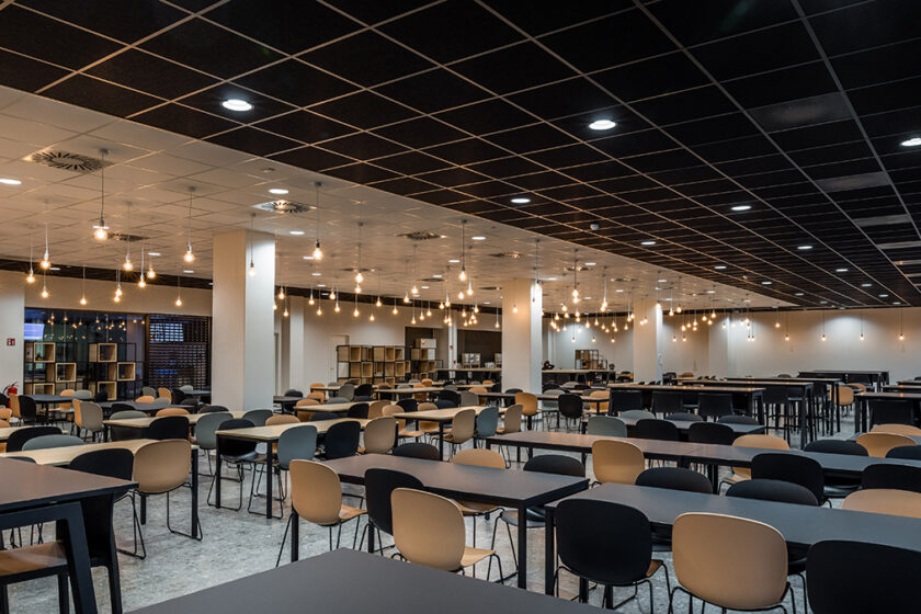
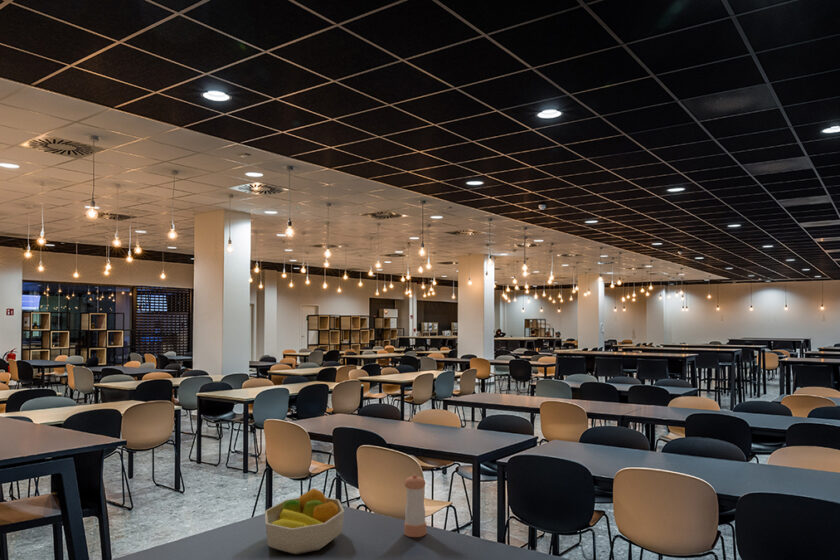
+ fruit bowl (304, 518)
+ pepper shaker (415, 504)
